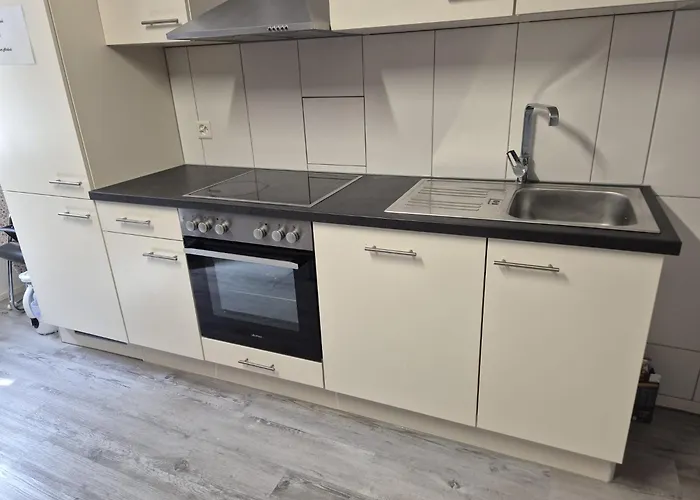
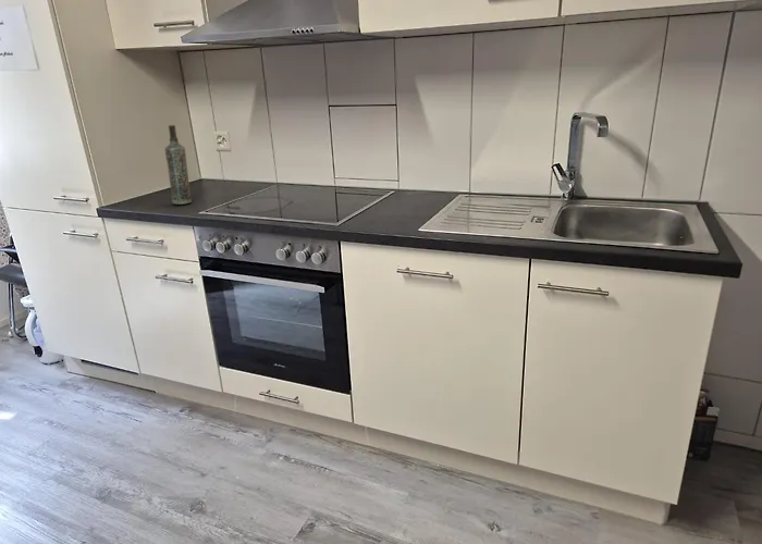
+ bottle (176, 164)
